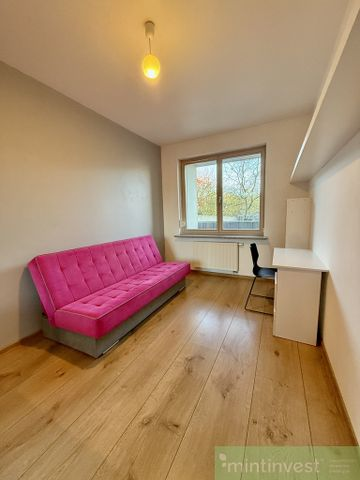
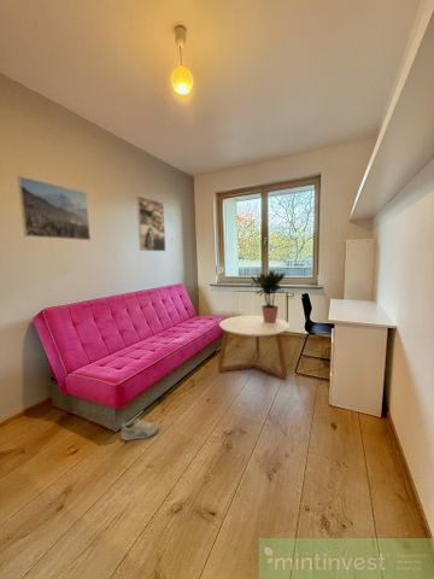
+ sneaker (140, 427)
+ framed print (58, 211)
+ coffee table (257, 345)
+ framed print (152, 226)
+ potted plant (265, 296)
